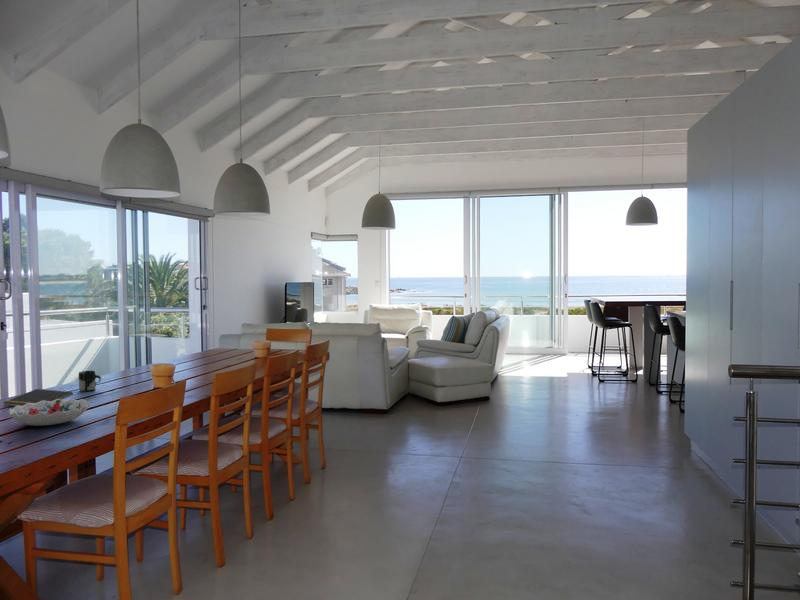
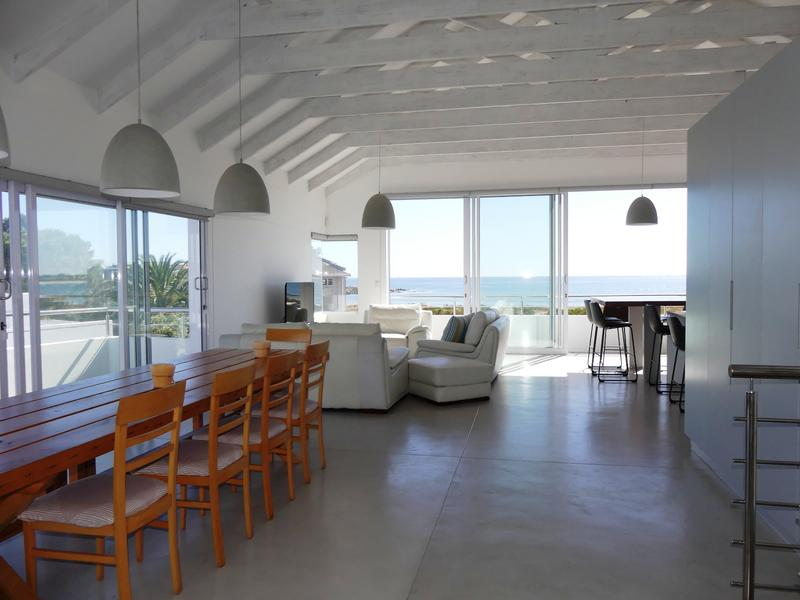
- decorative bowl (50, 413)
- cup (90, 380)
- notepad (38, 398)
